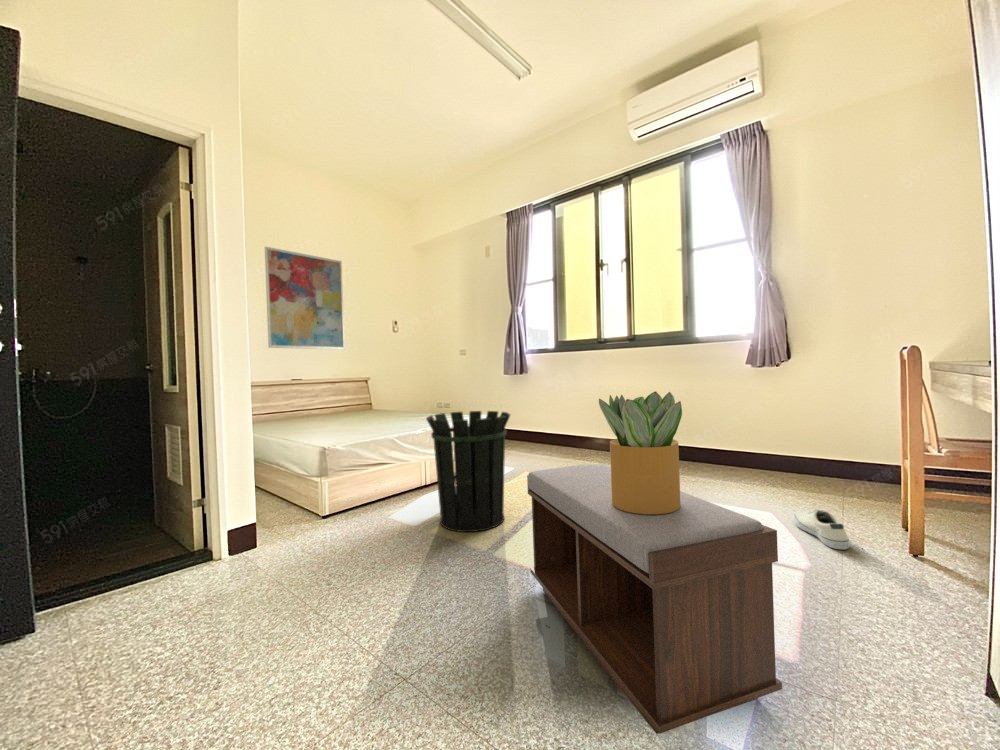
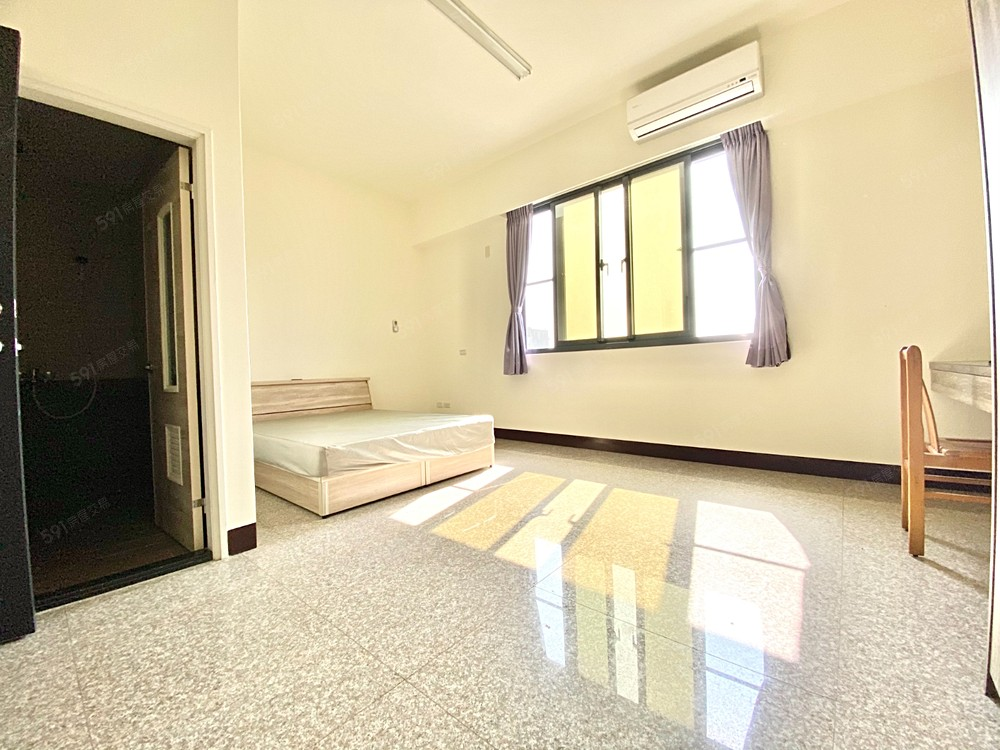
- shoe (819, 521)
- waste bin (470, 467)
- wall art (307, 301)
- potted plant (638, 448)
- bench (622, 560)
